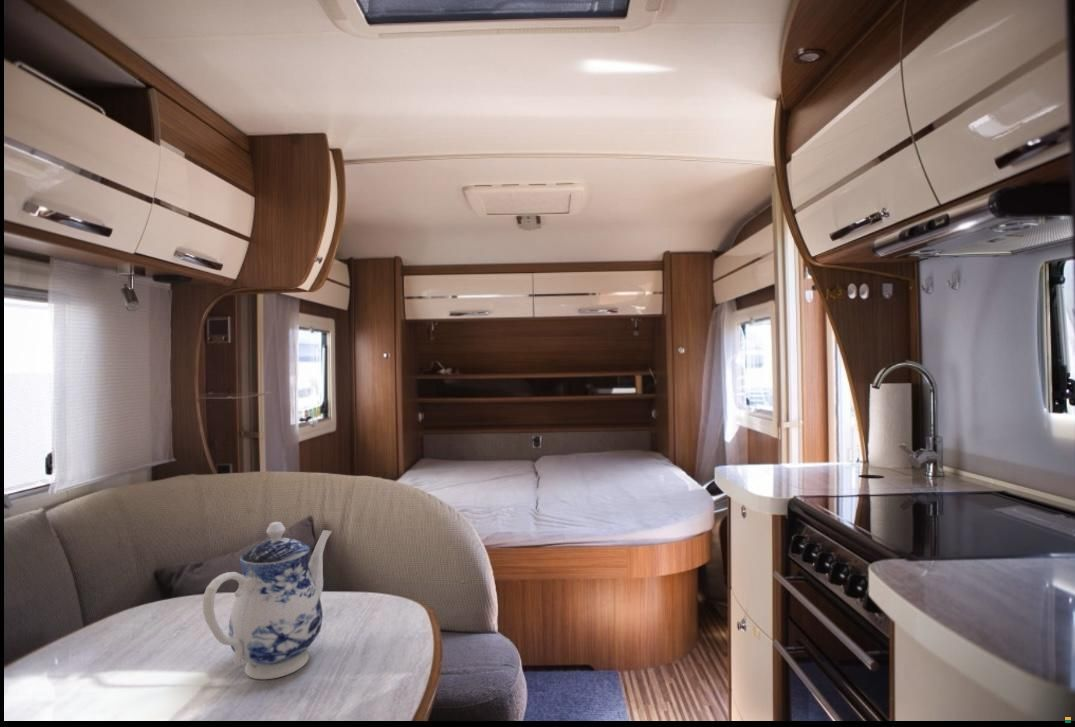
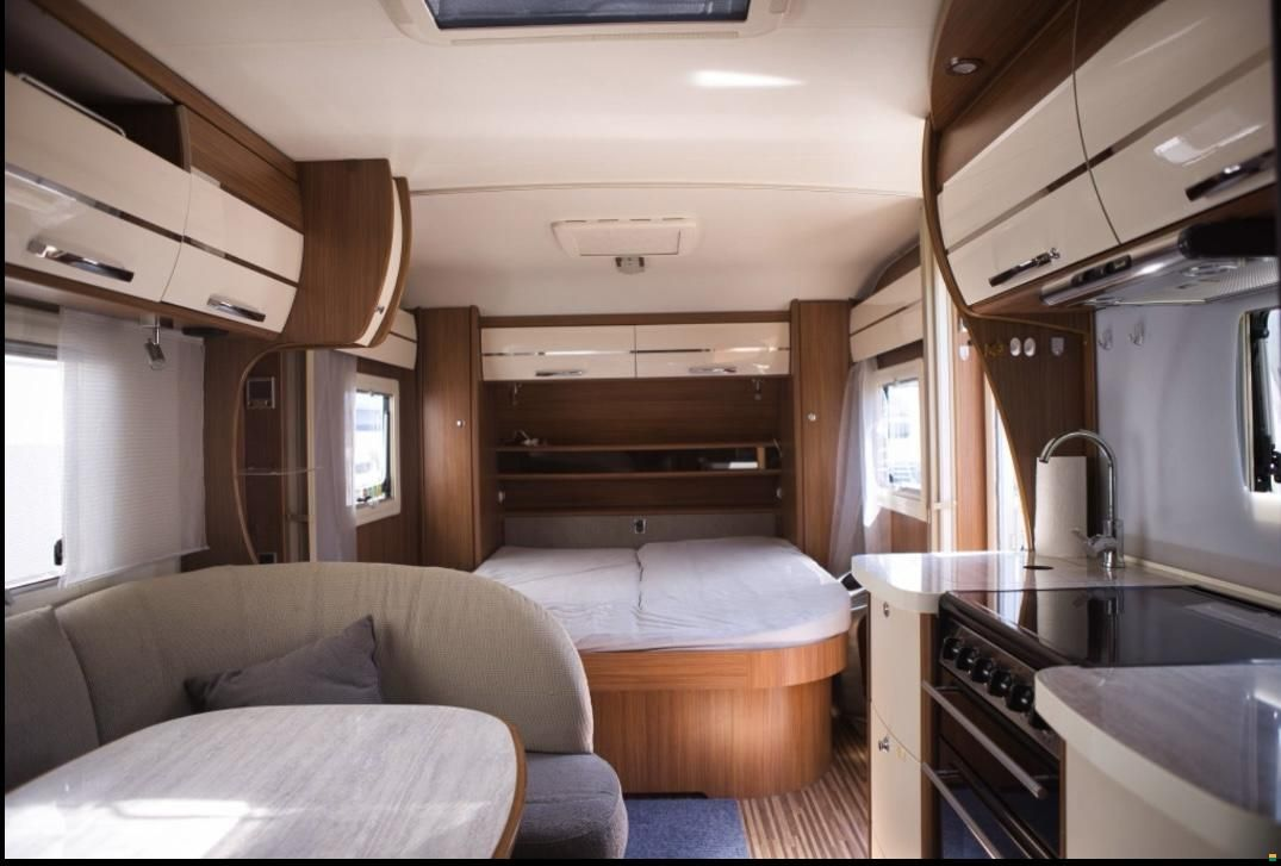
- teapot (276, 592)
